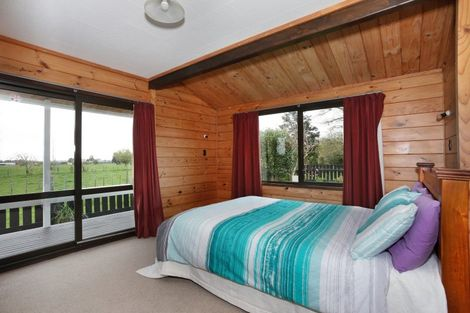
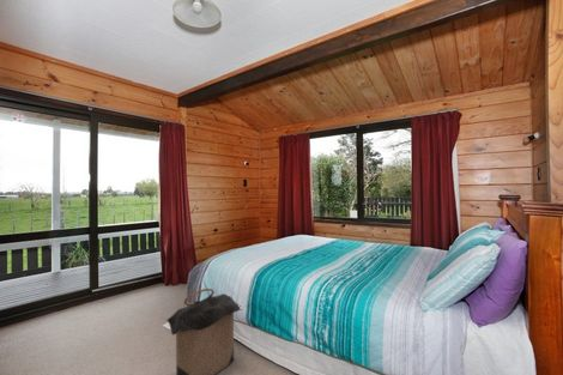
+ laundry hamper (206, 325)
